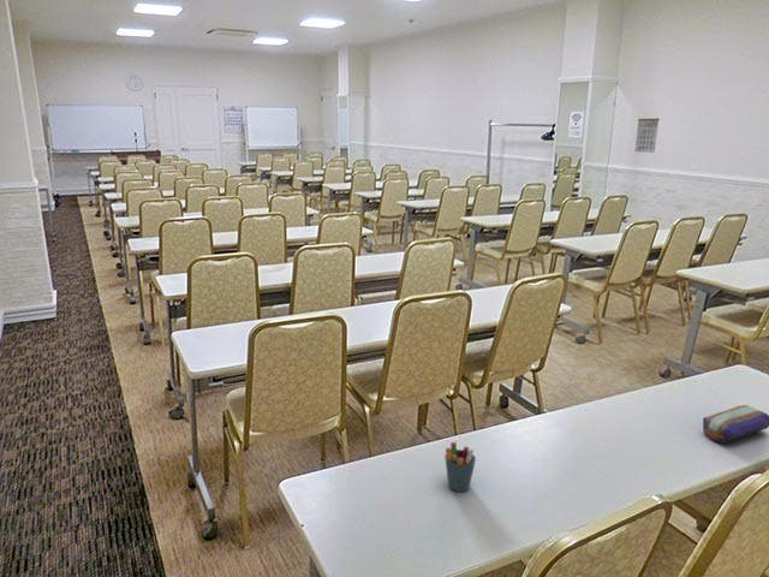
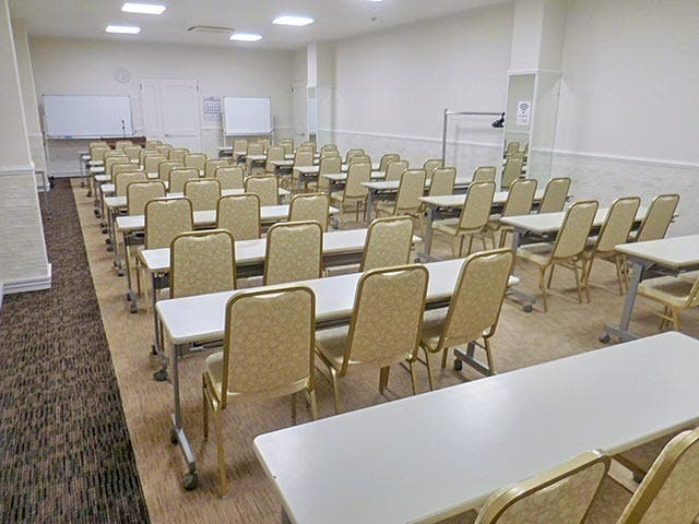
- pencil case (737, 423)
- pen holder (459, 464)
- calendar (646, 131)
